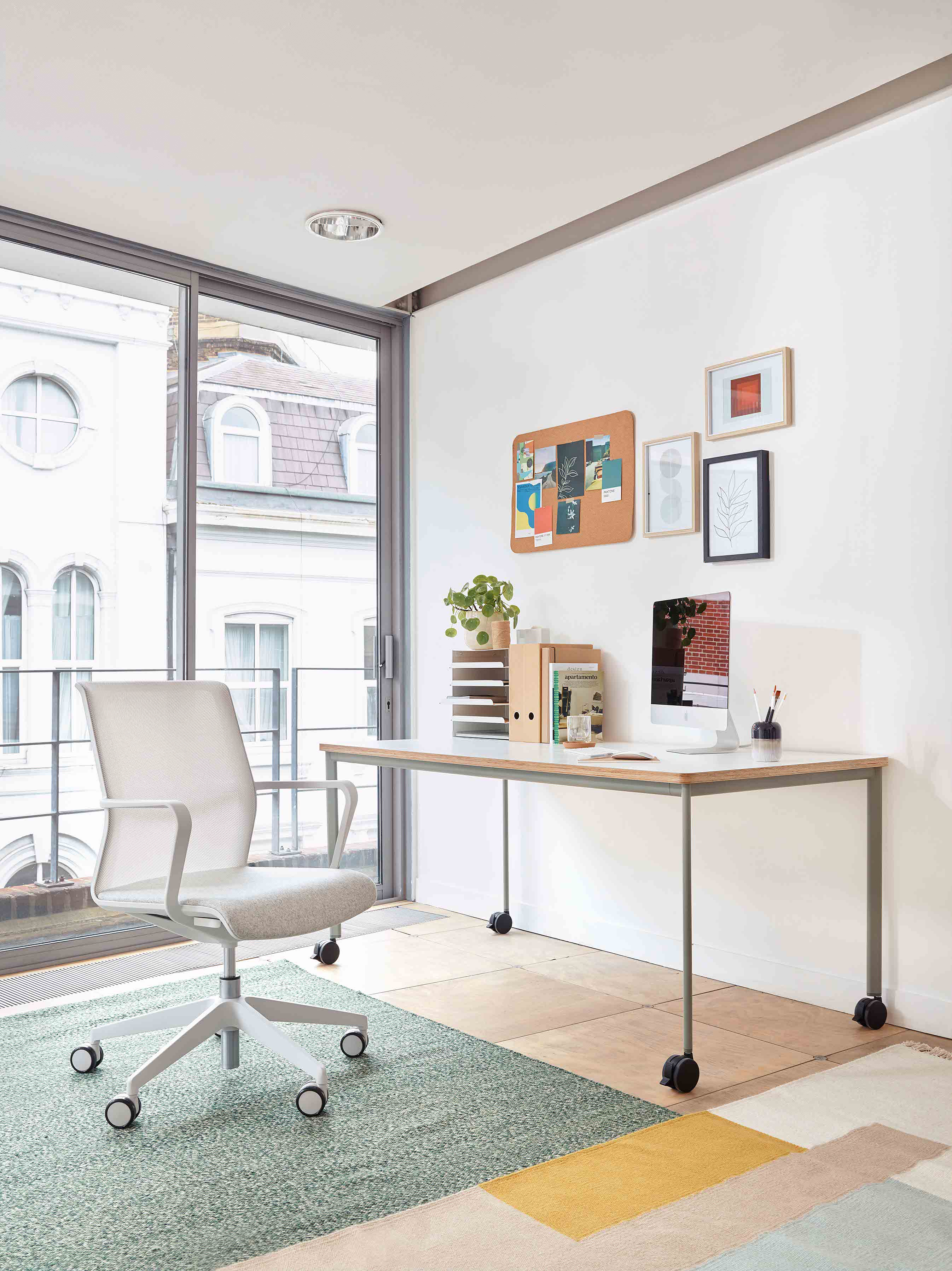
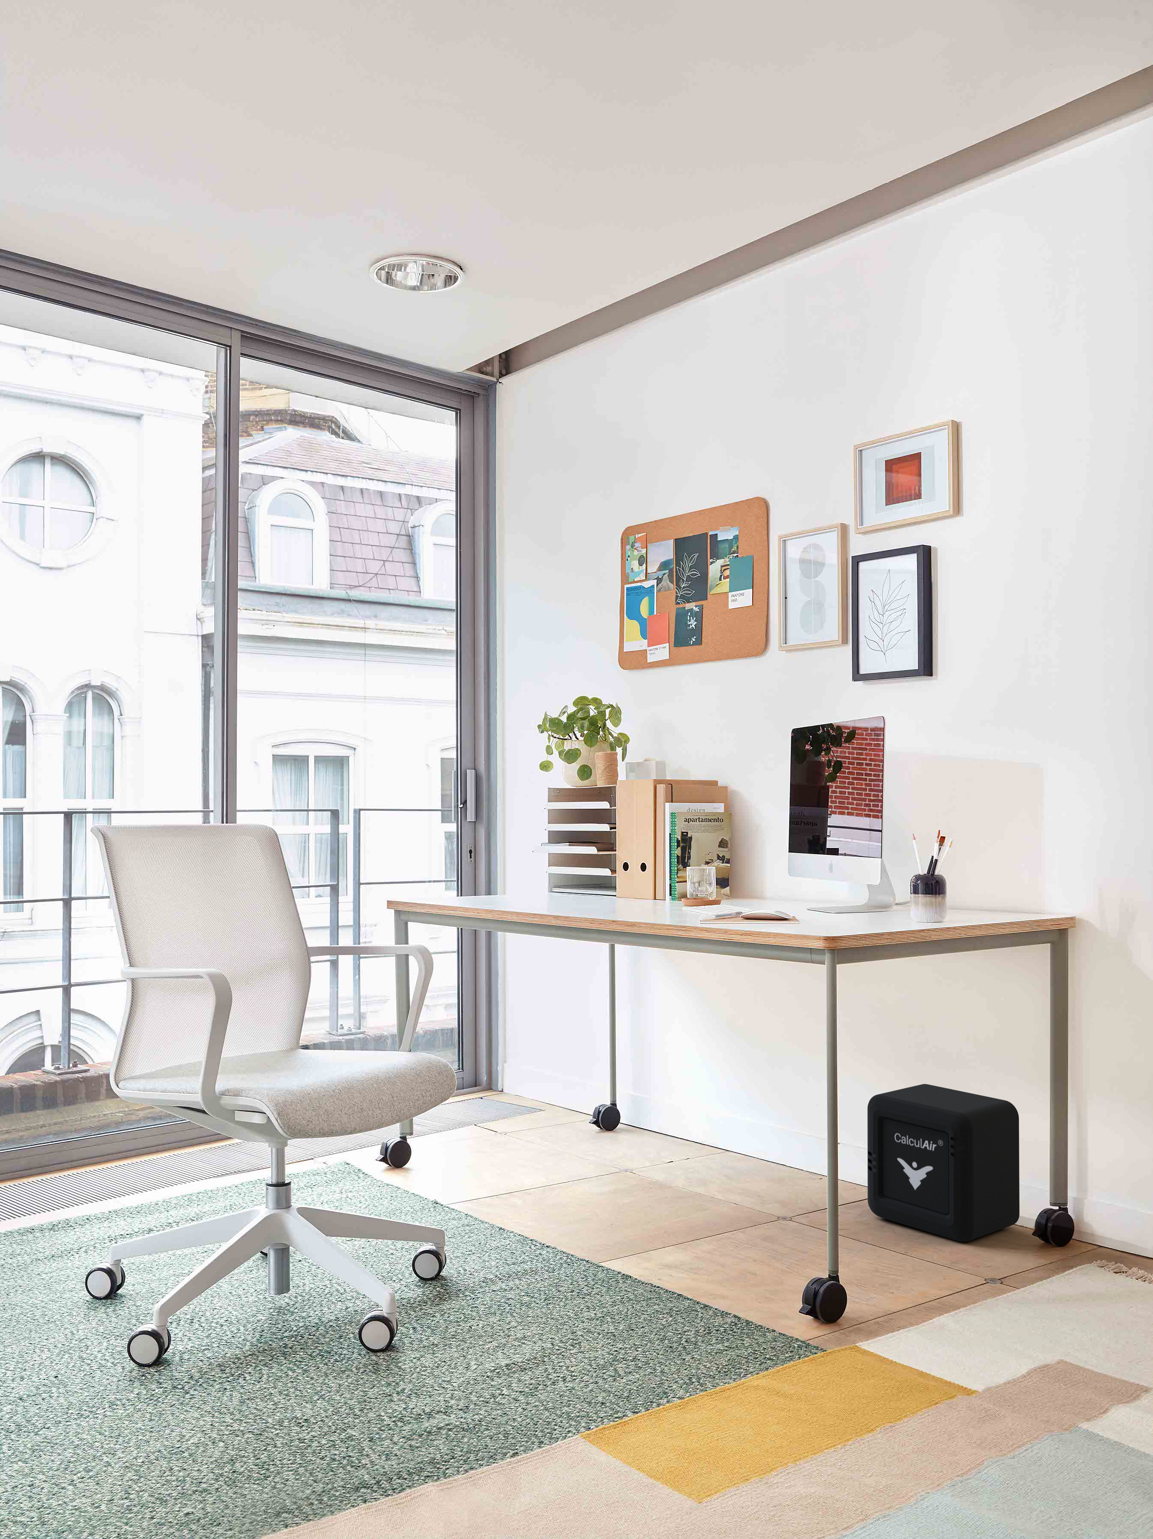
+ air purifier (939, 1160)
